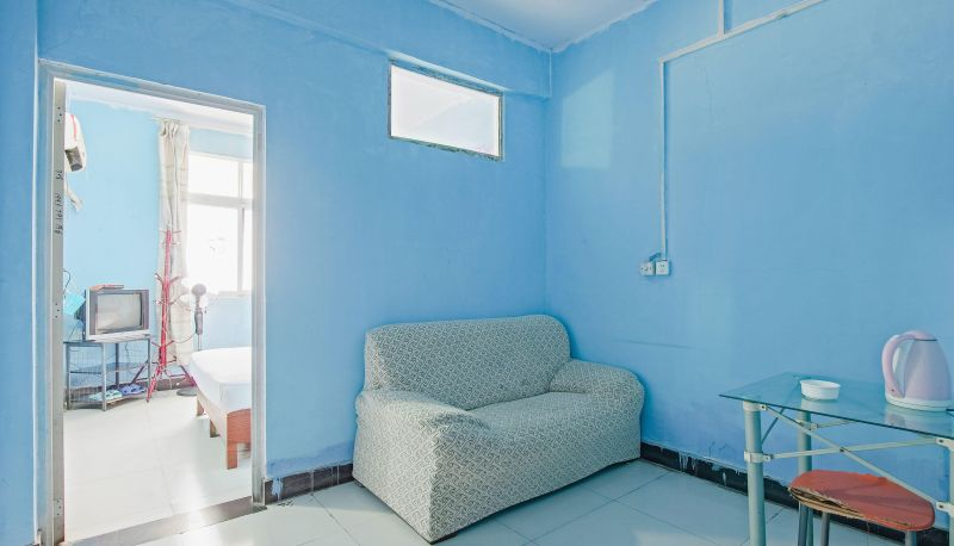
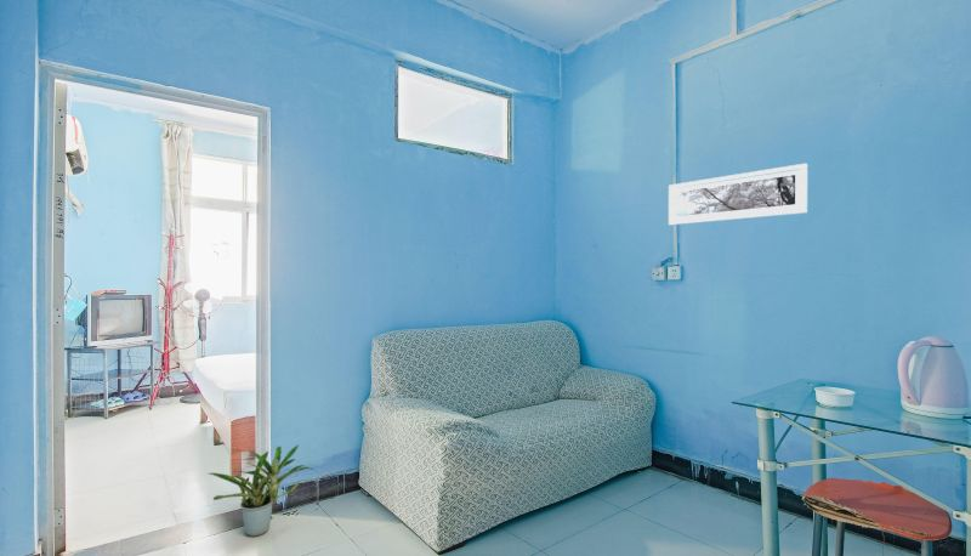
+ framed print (729, 197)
+ potted plant (266, 490)
